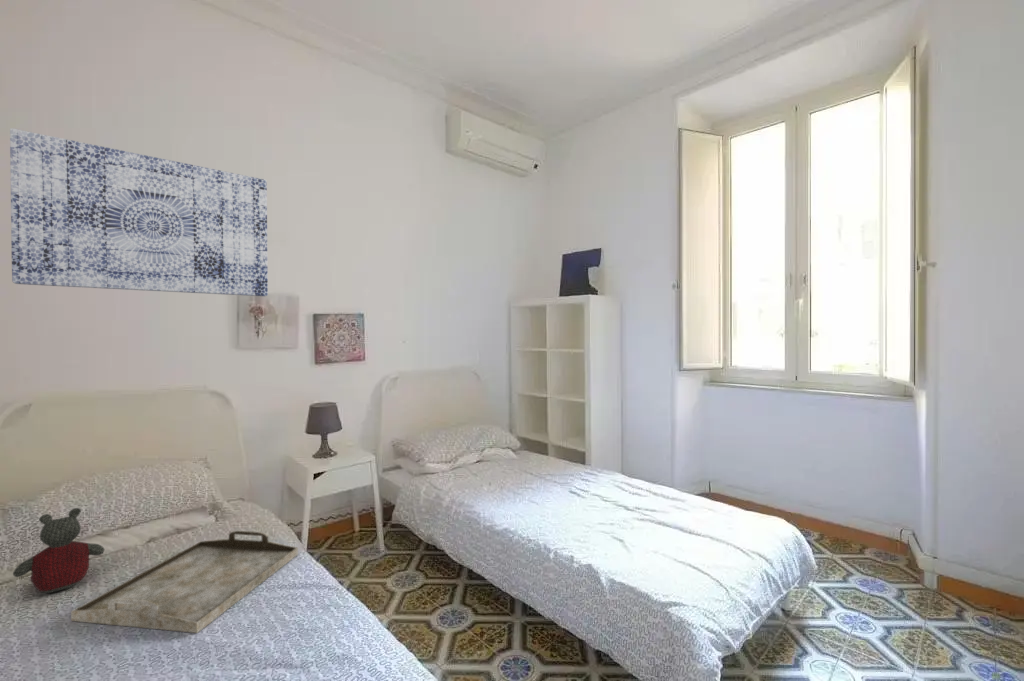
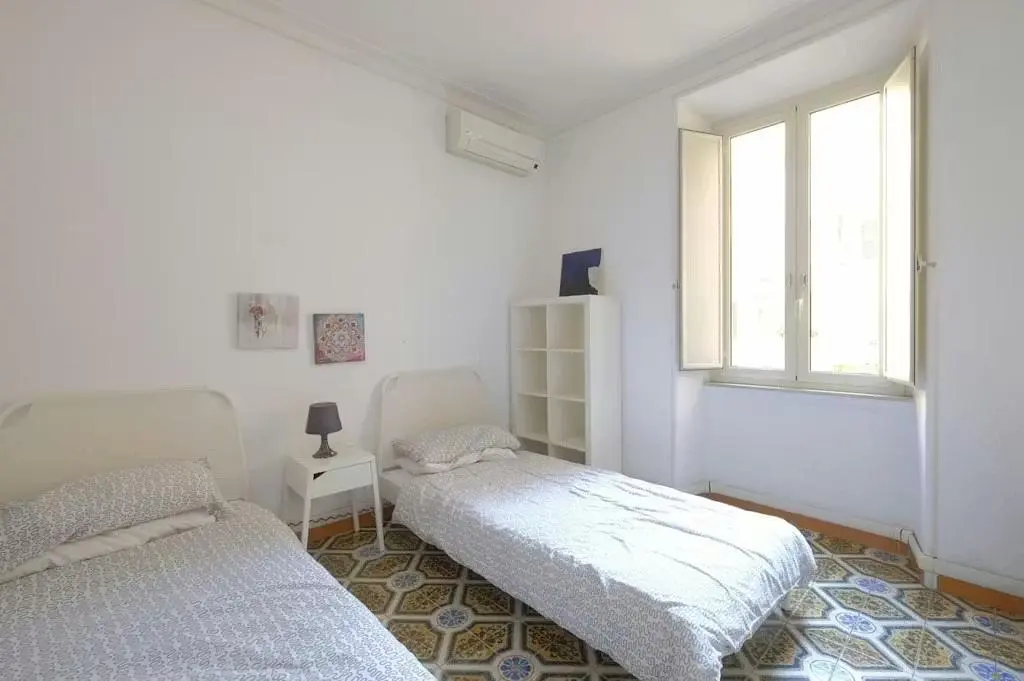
- stuffed bear (60, 546)
- wall art (157, 225)
- serving tray (199, 571)
